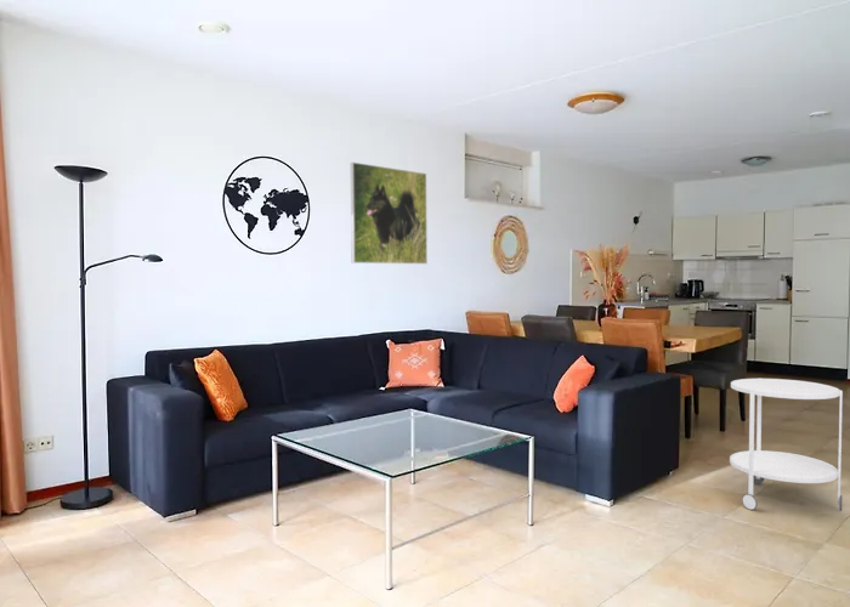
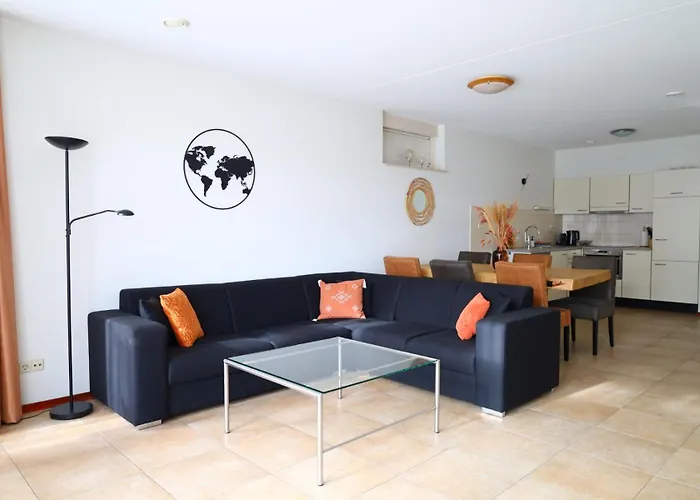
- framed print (390, 215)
- side table (782, 452)
